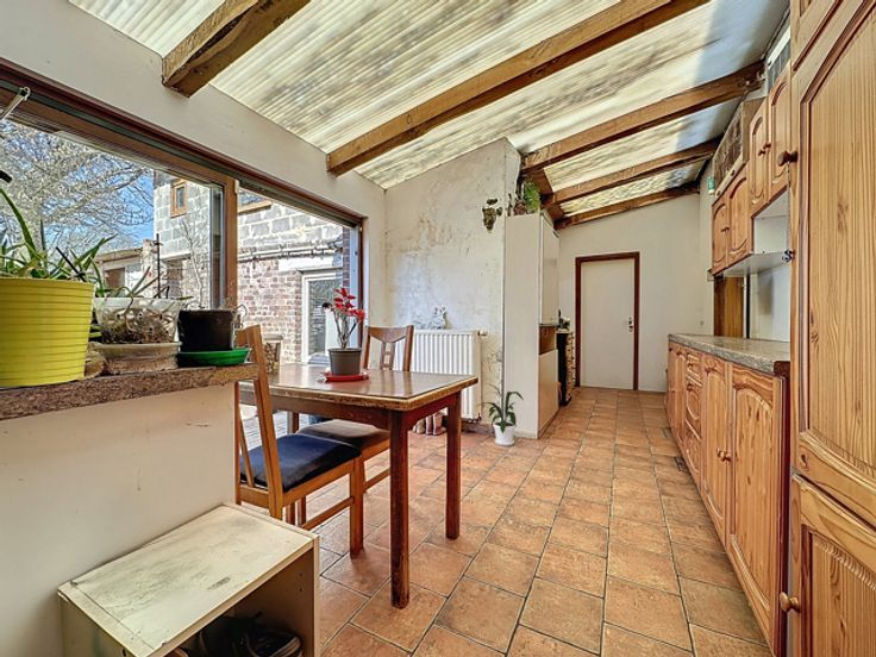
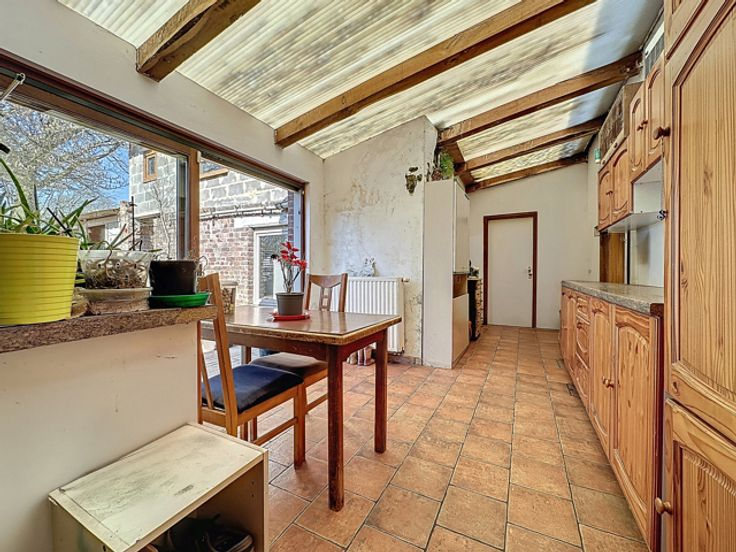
- house plant (501, 413)
